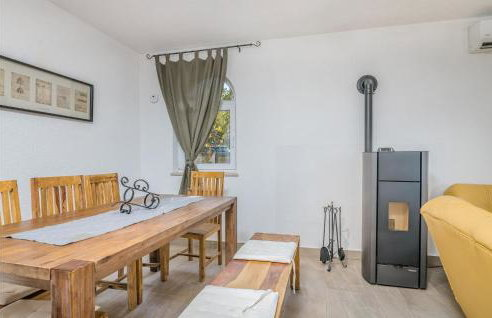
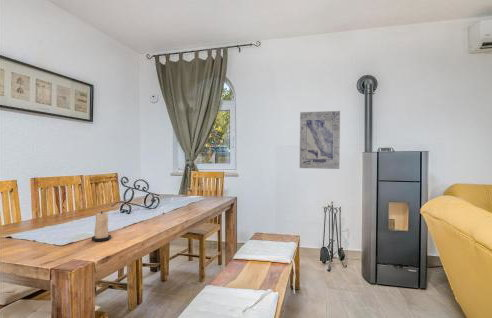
+ wall art (319, 140)
+ candle (101, 224)
